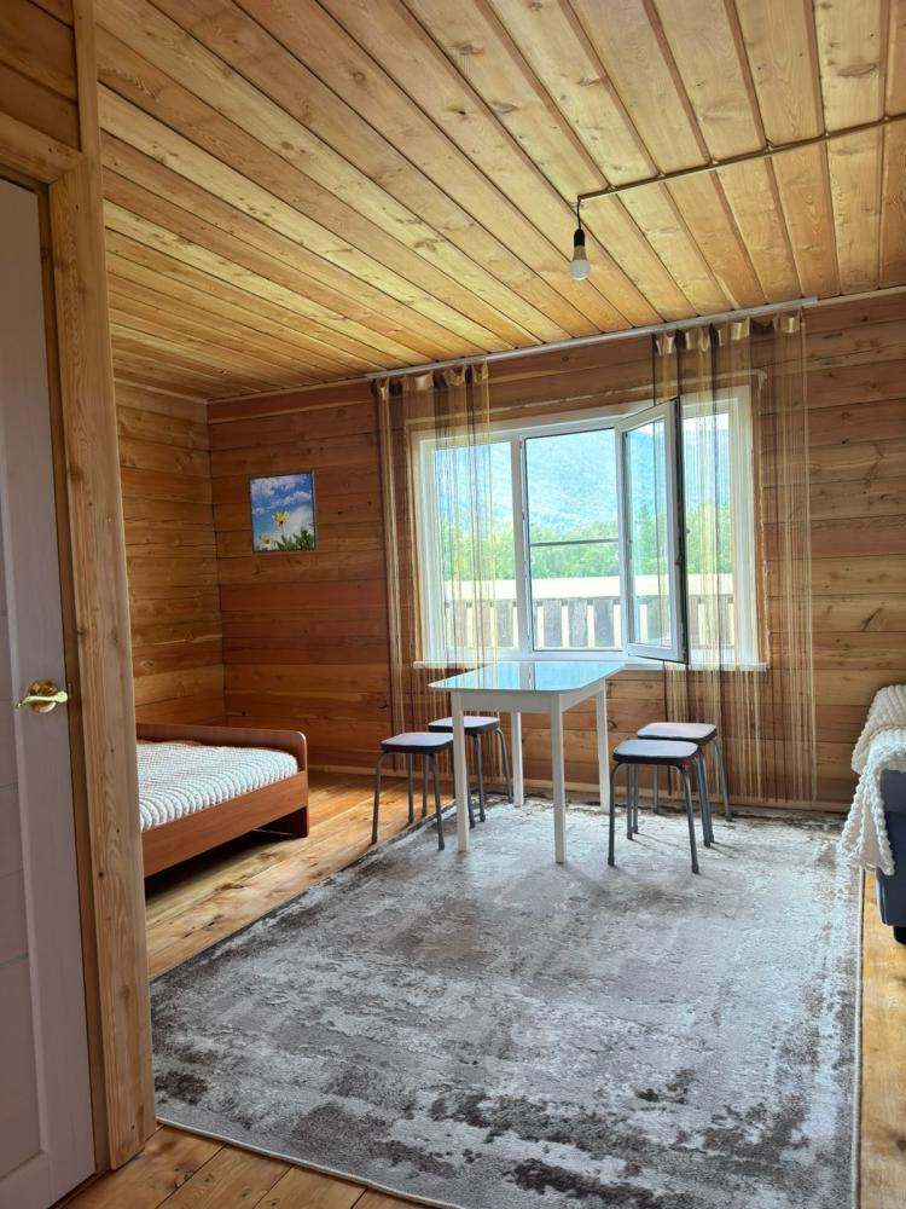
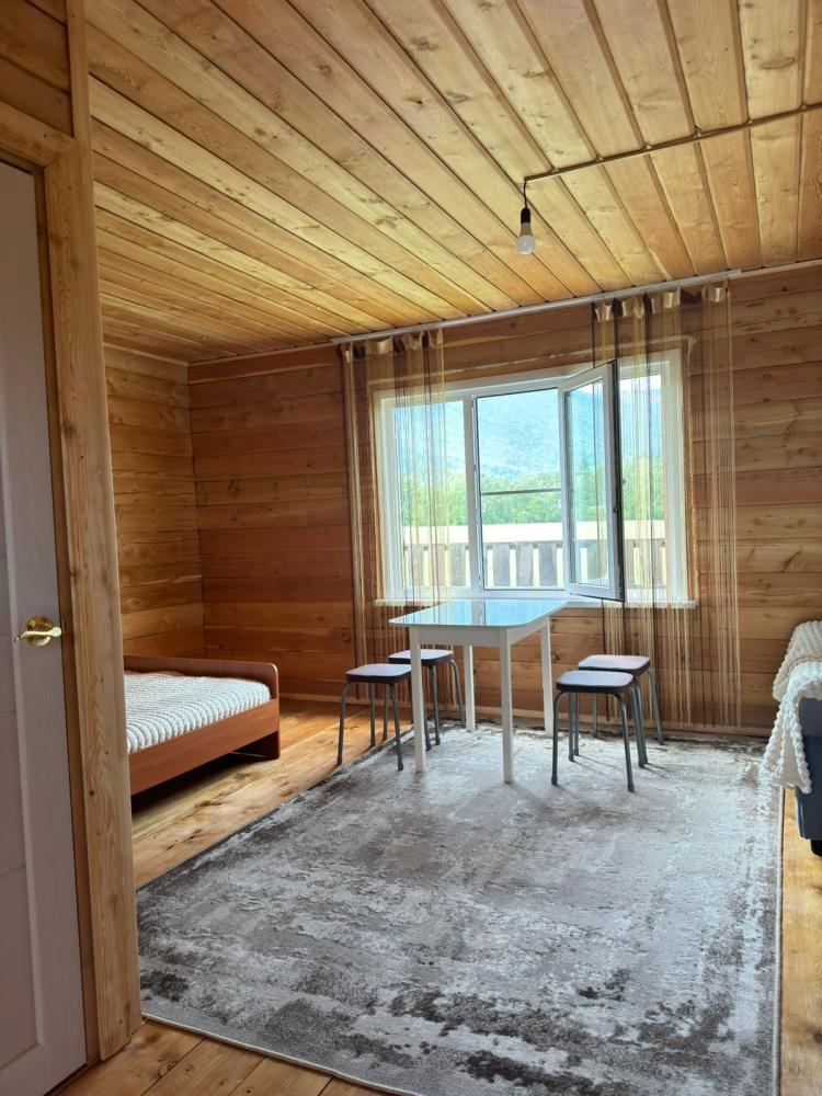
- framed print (283, 513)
